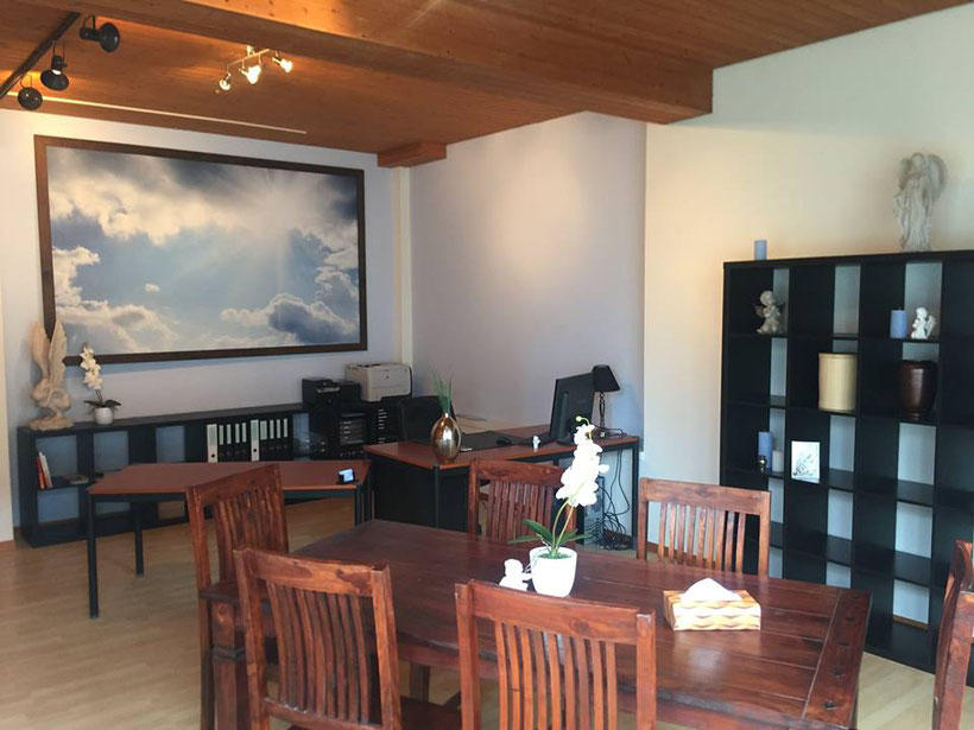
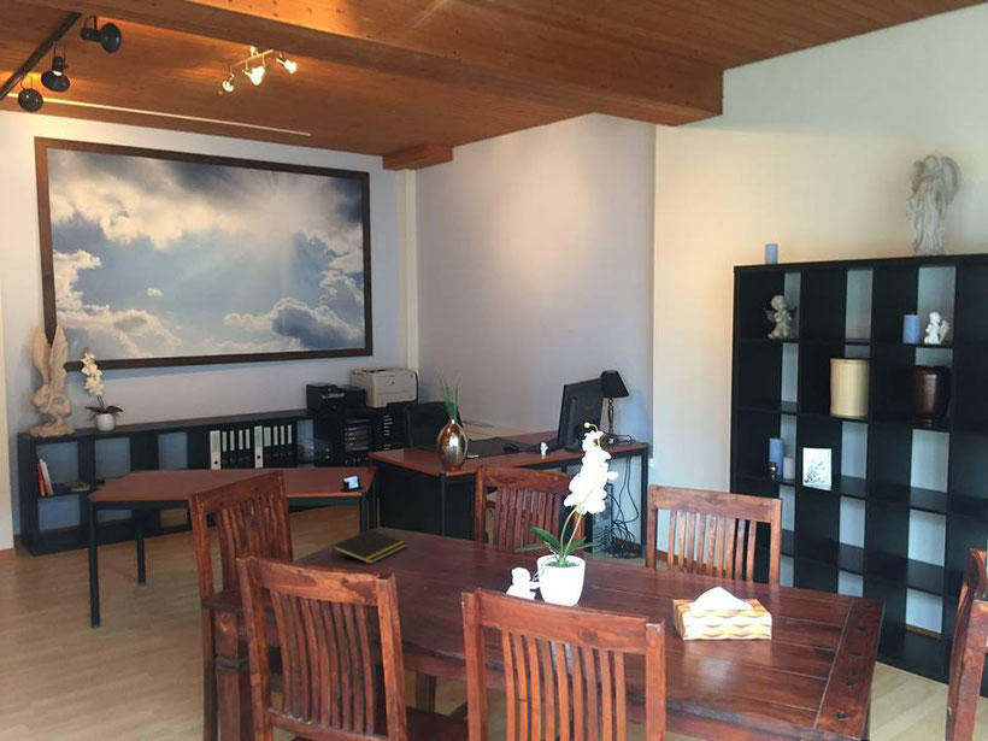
+ notepad (370, 546)
